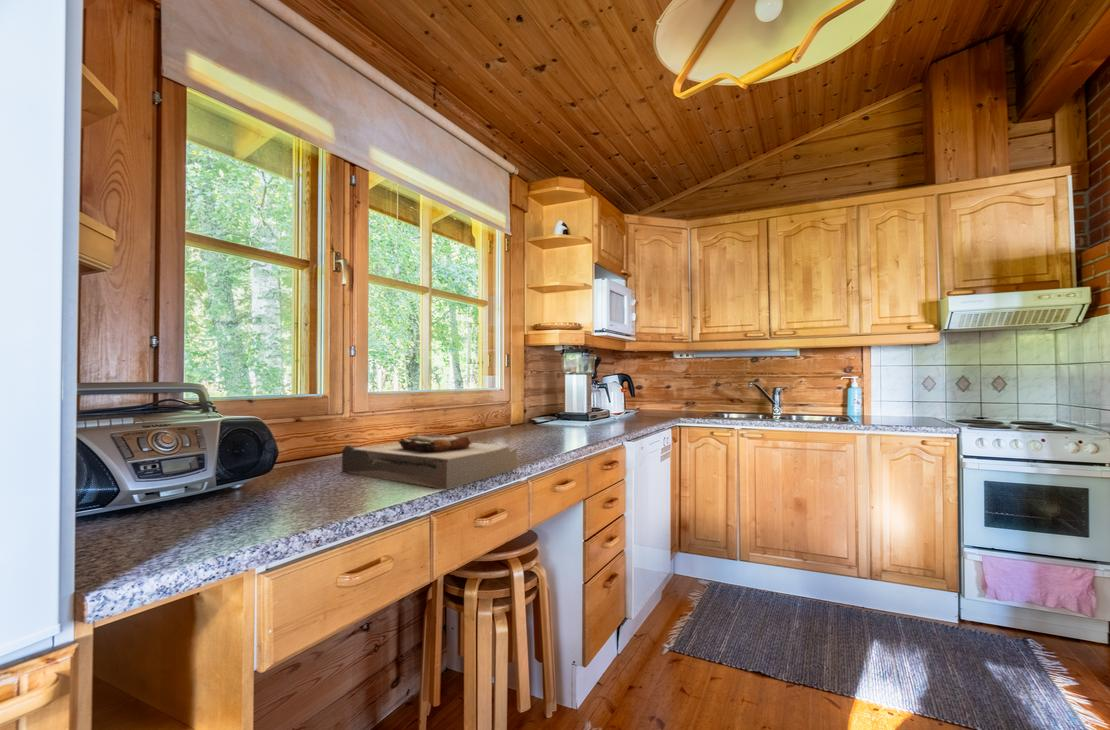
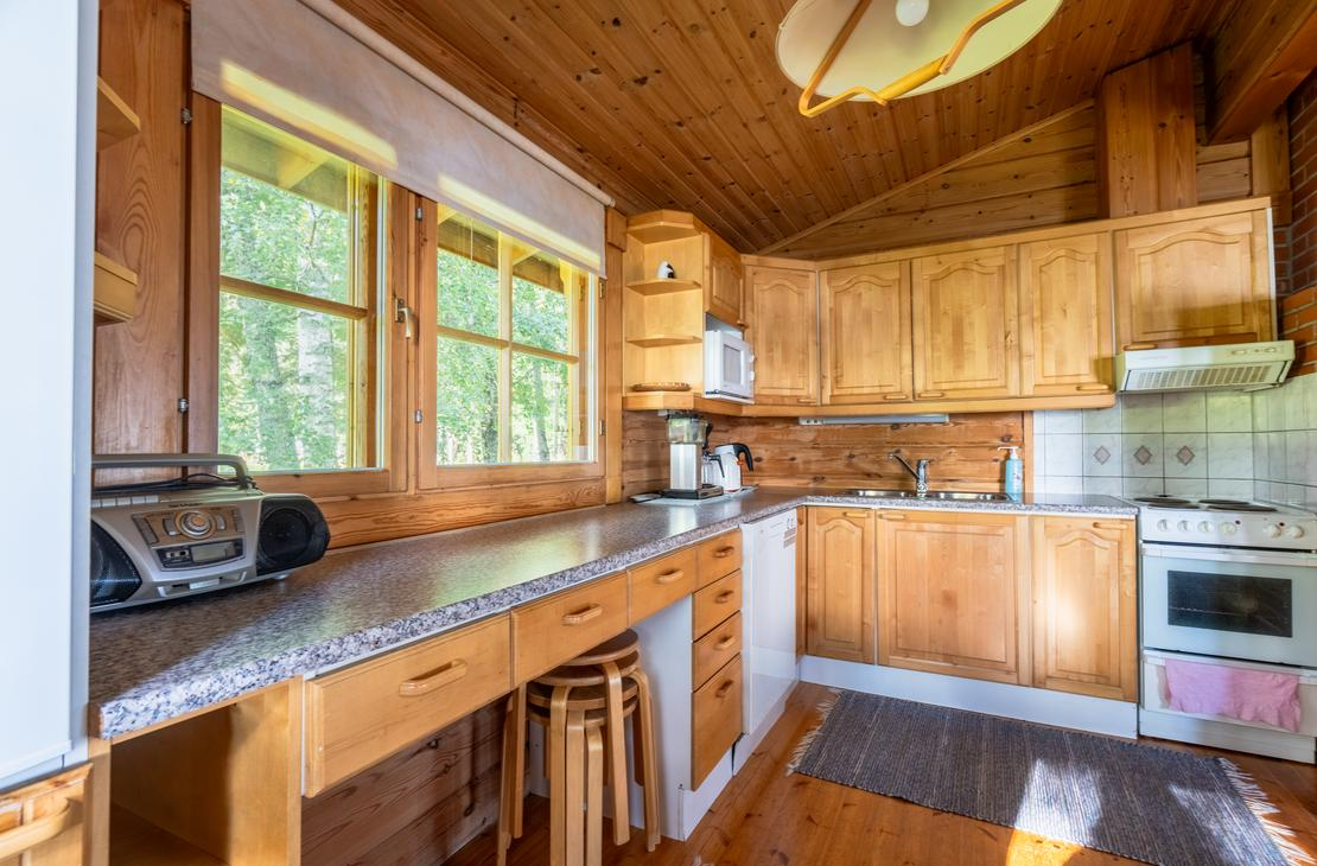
- toast (430, 452)
